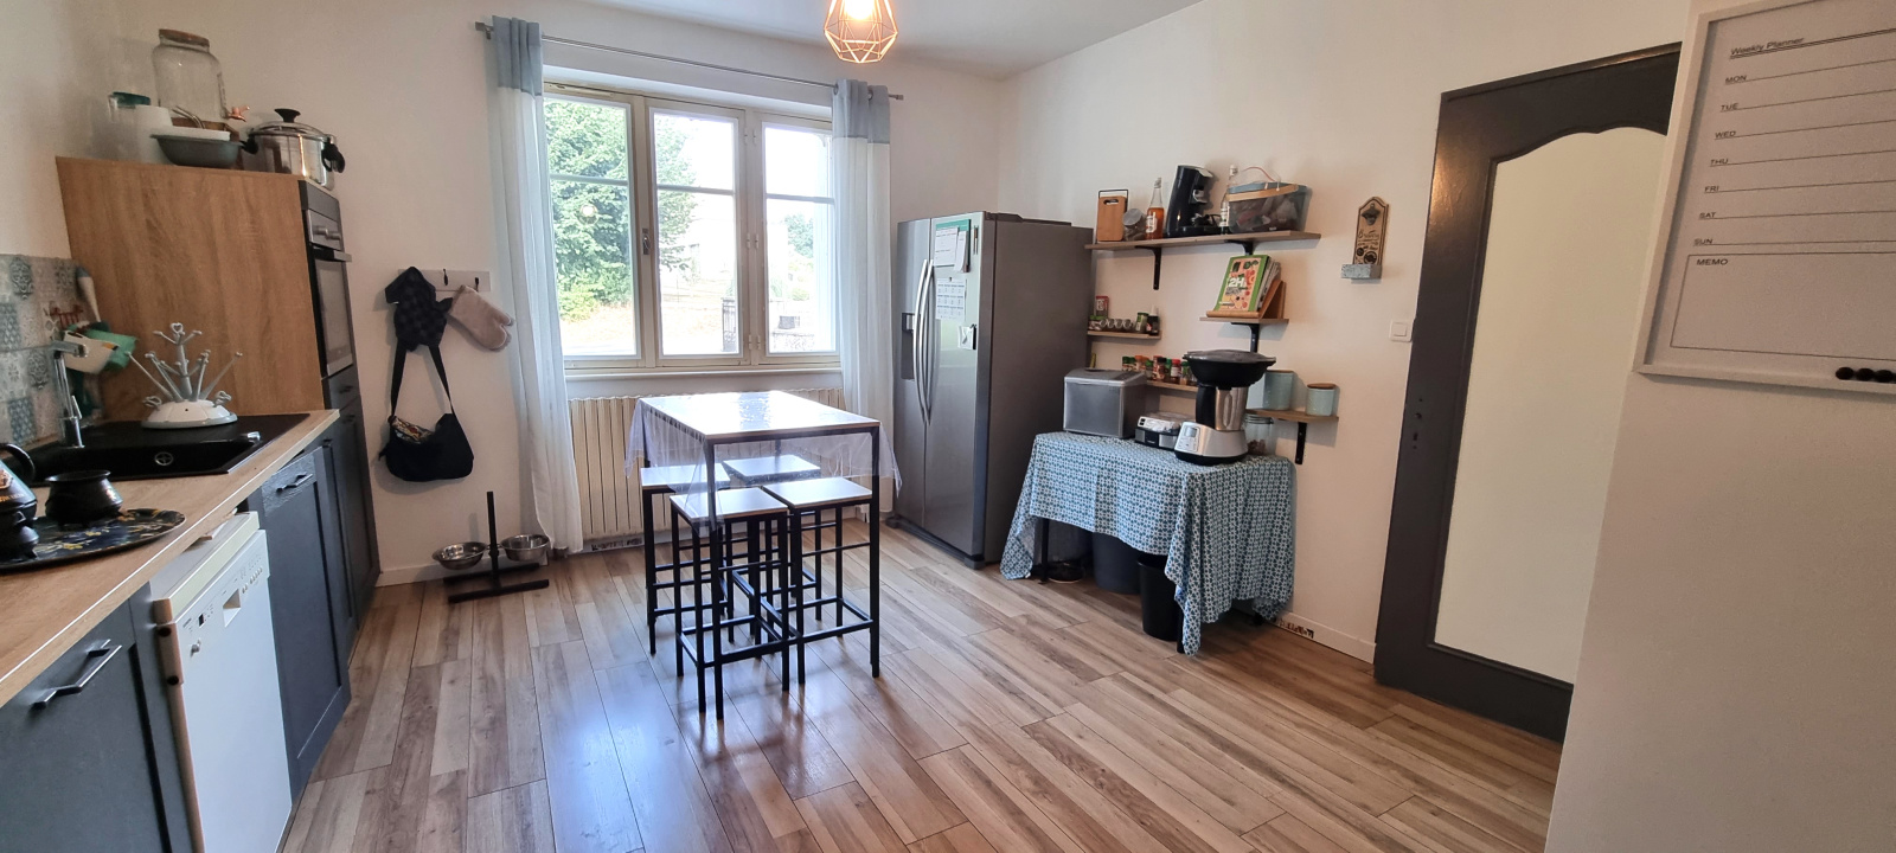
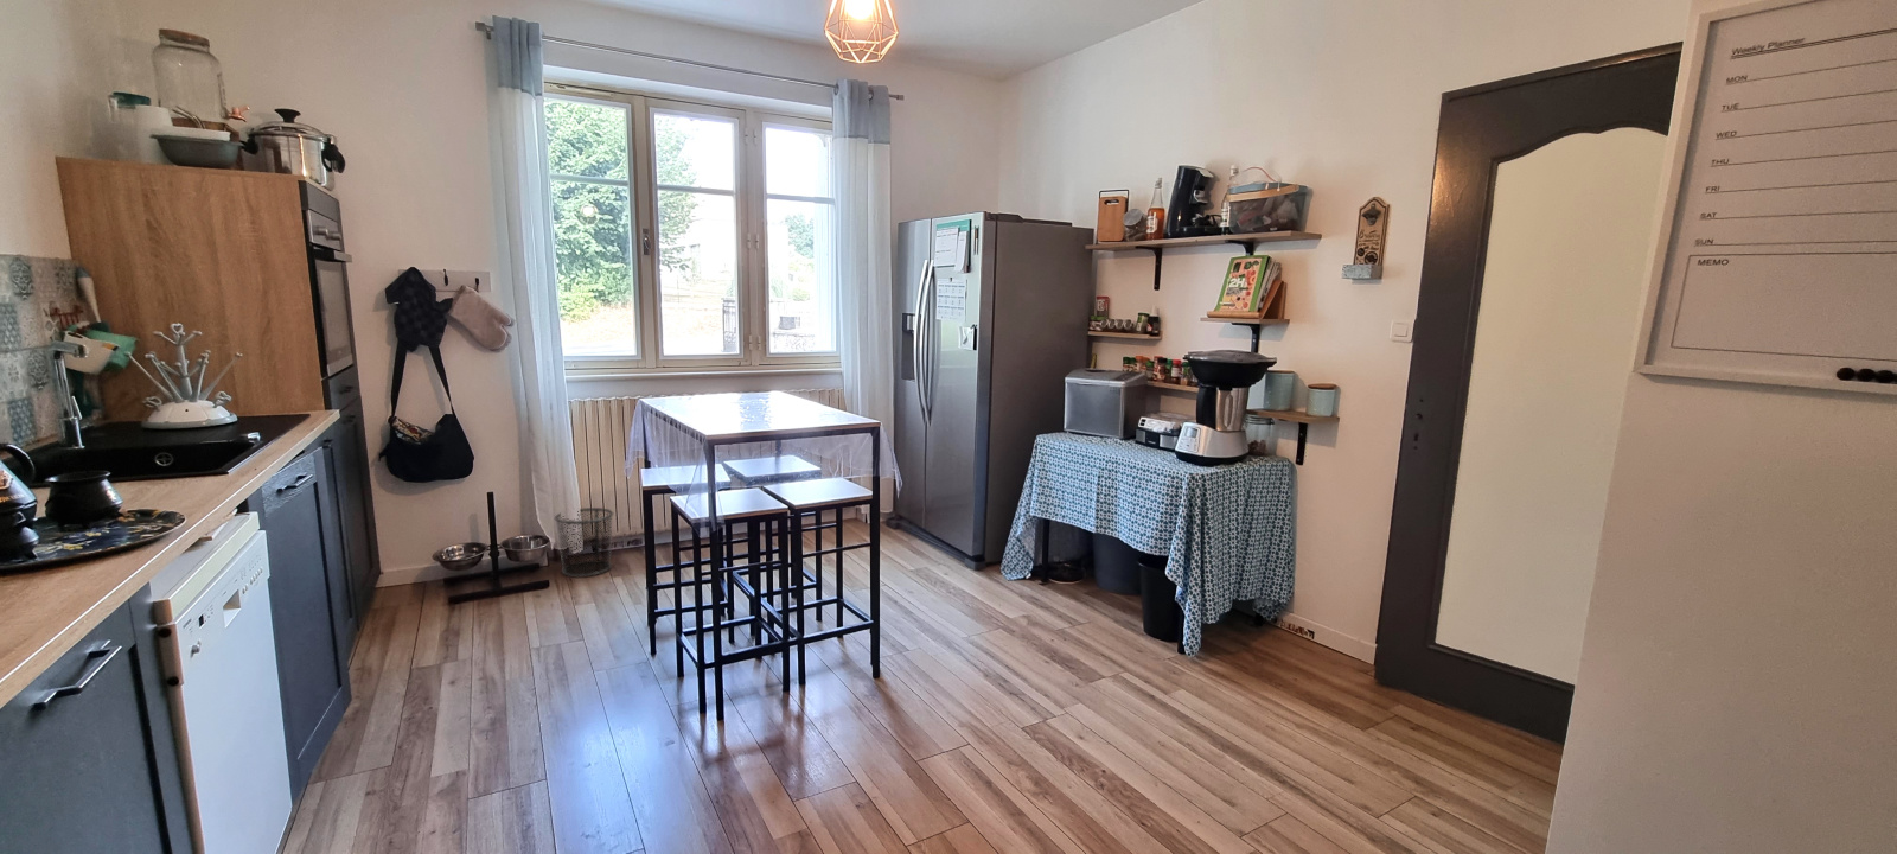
+ waste bin (584, 542)
